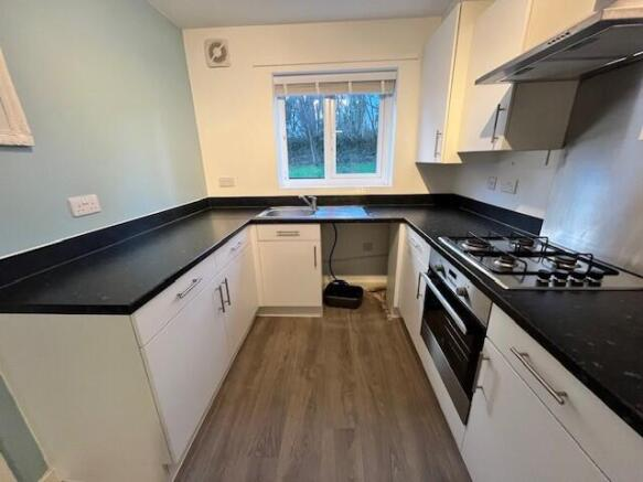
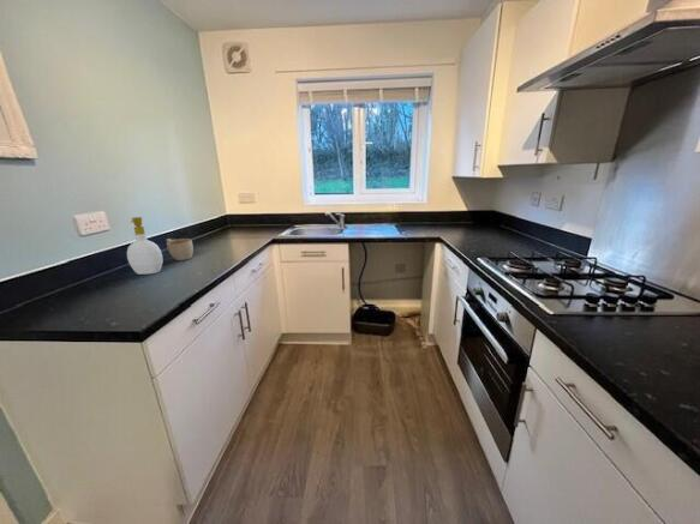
+ cup (179, 248)
+ soap bottle (142, 246)
